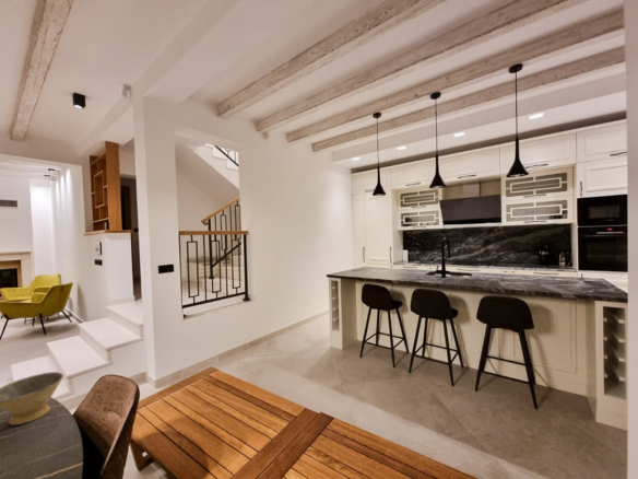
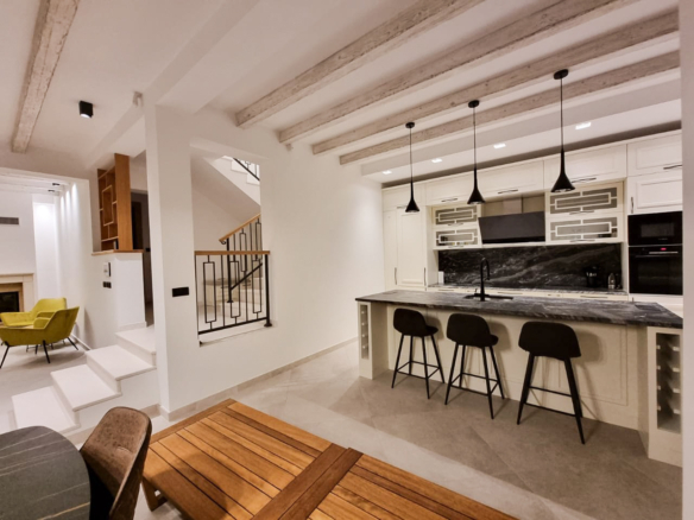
- bowl (28, 399)
